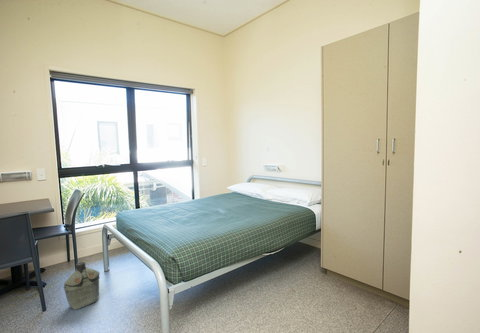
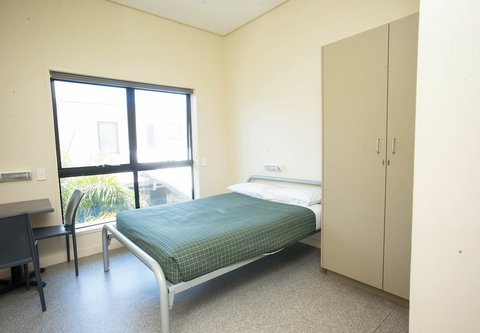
- military canteen (82, 282)
